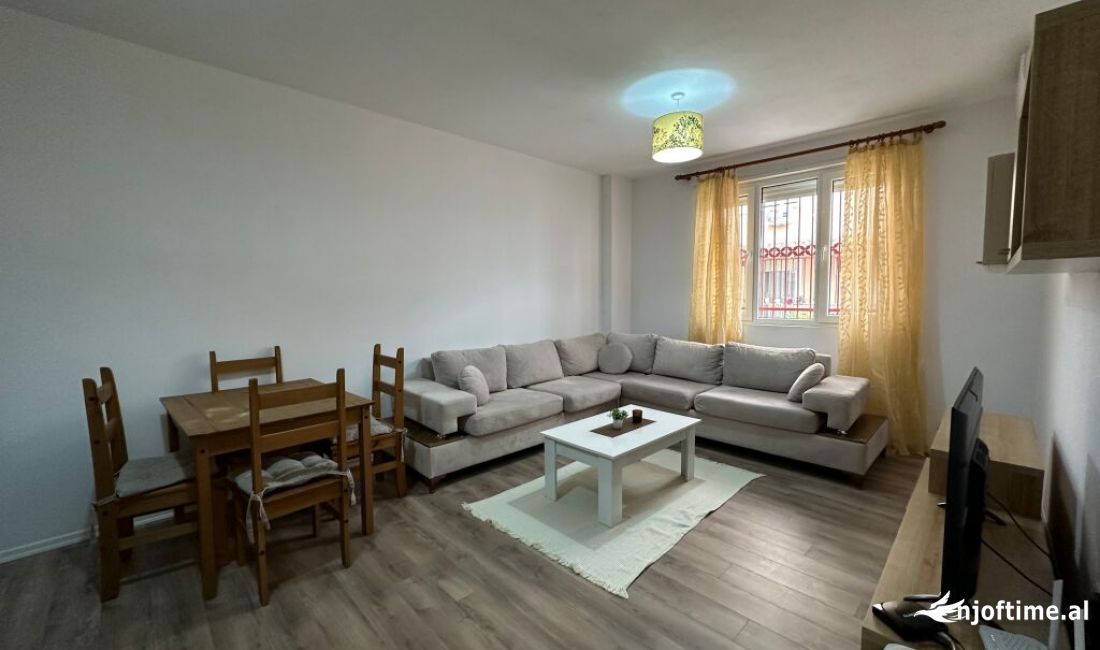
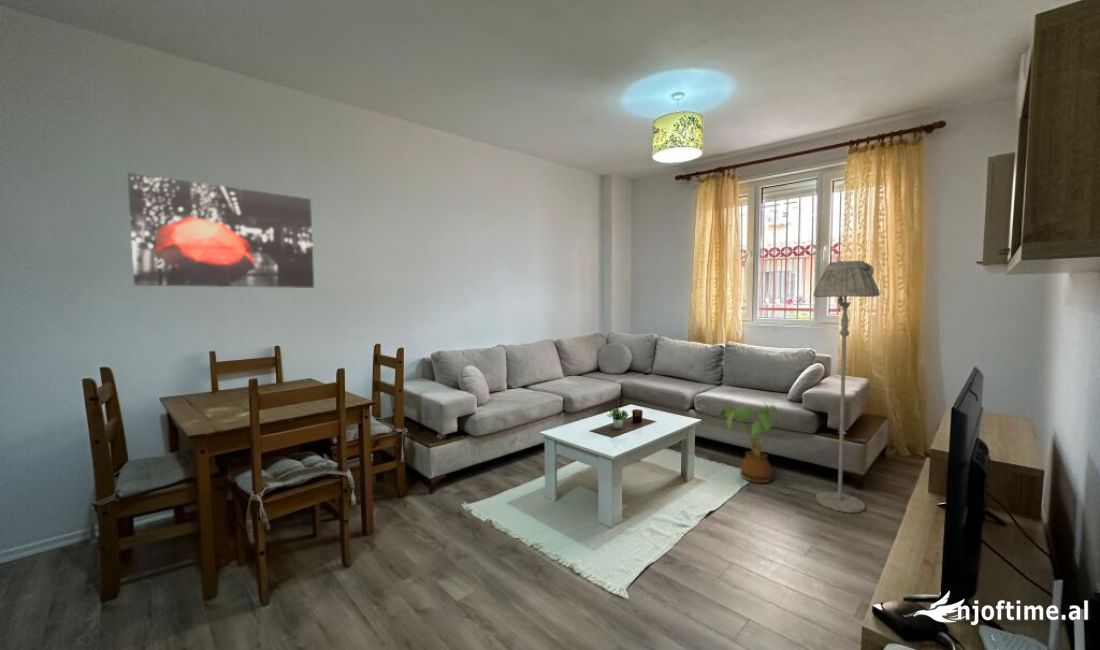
+ house plant (750, 438)
+ floor lamp (842, 384)
+ wall art (231, 237)
